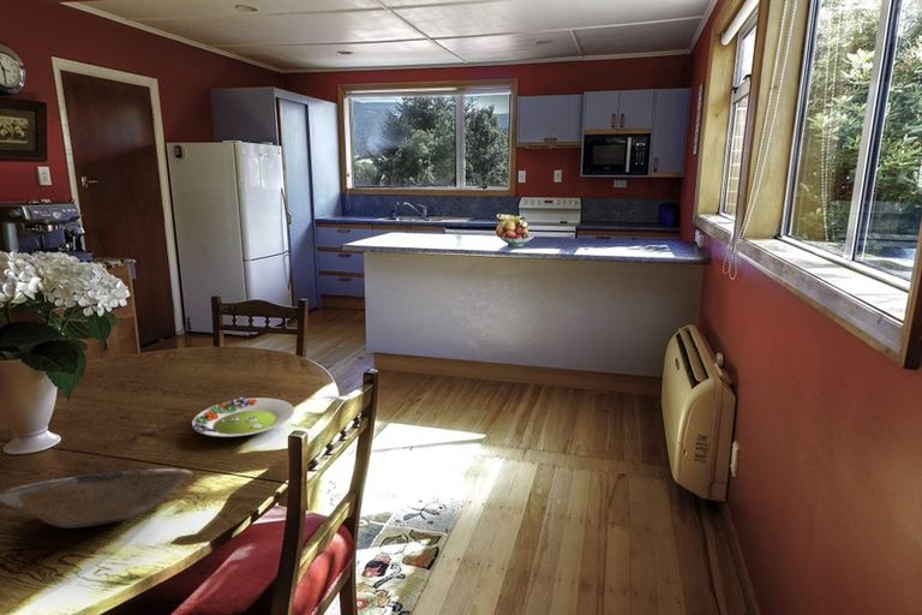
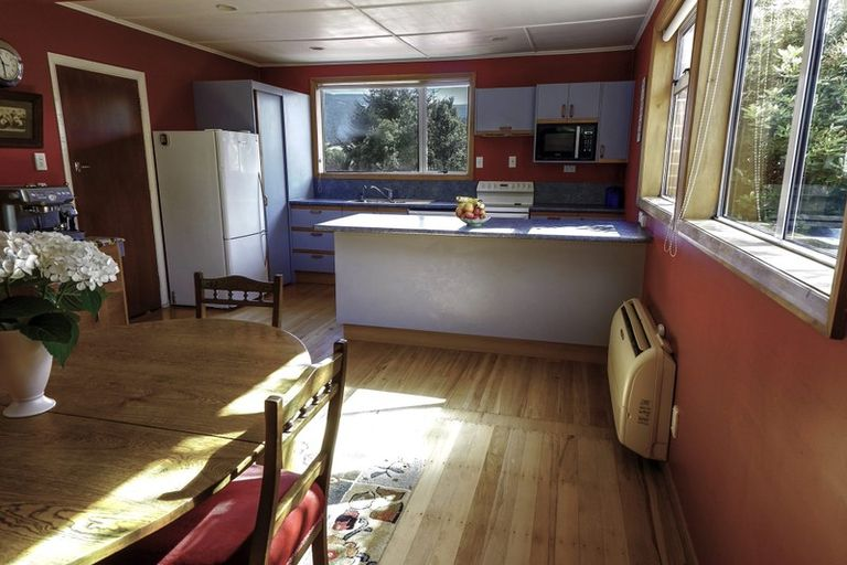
- plate (101, 486)
- salad plate (245, 418)
